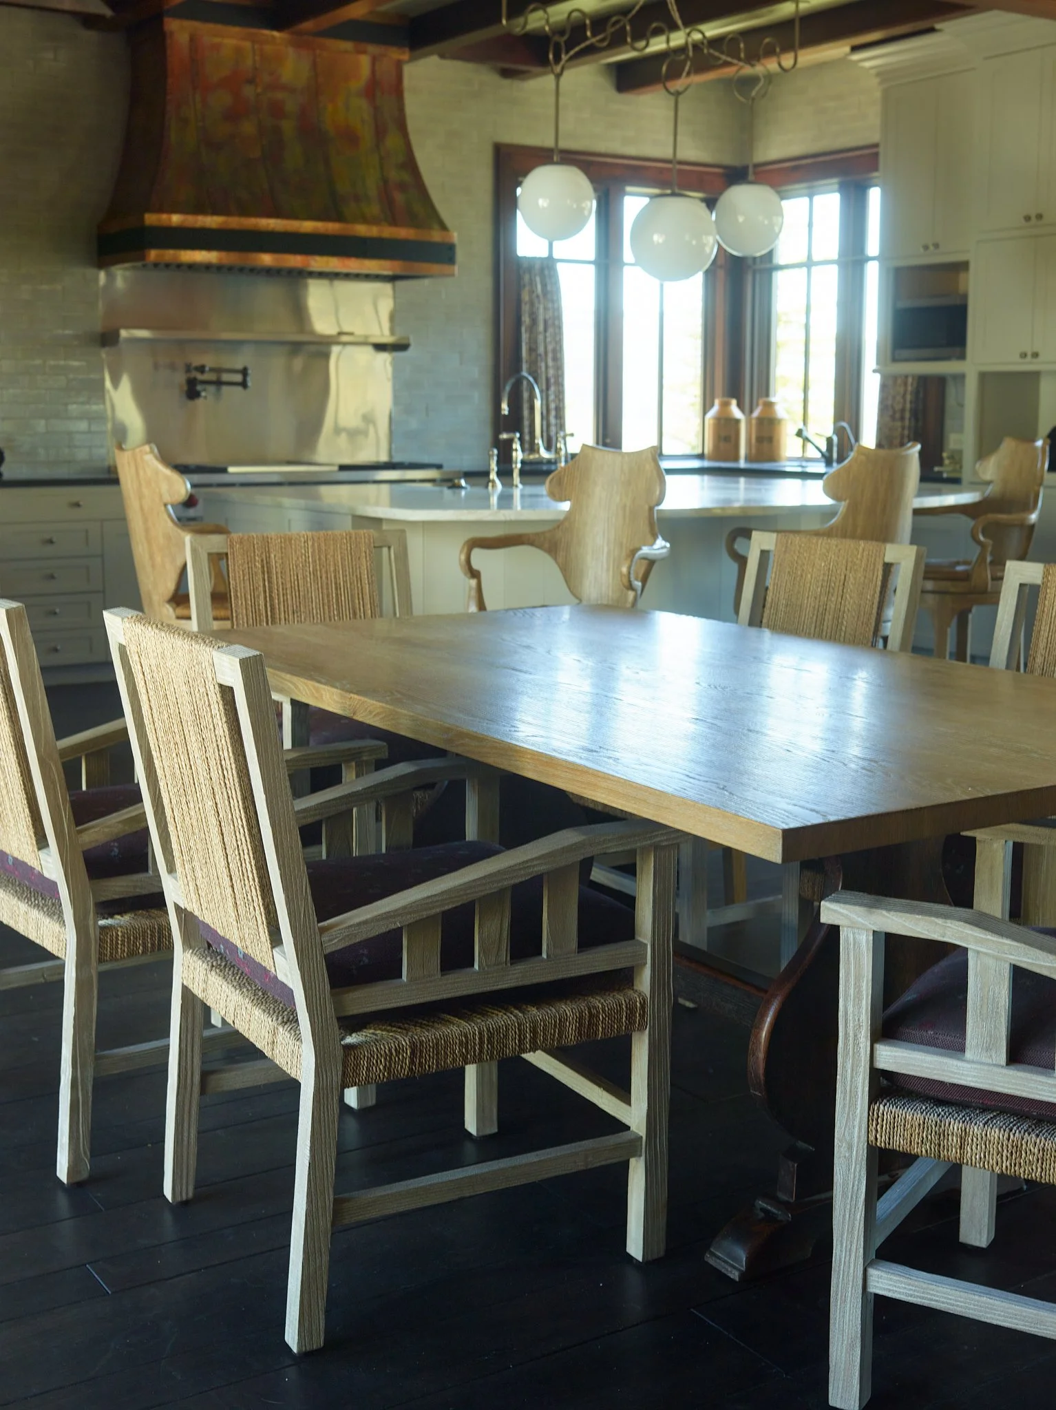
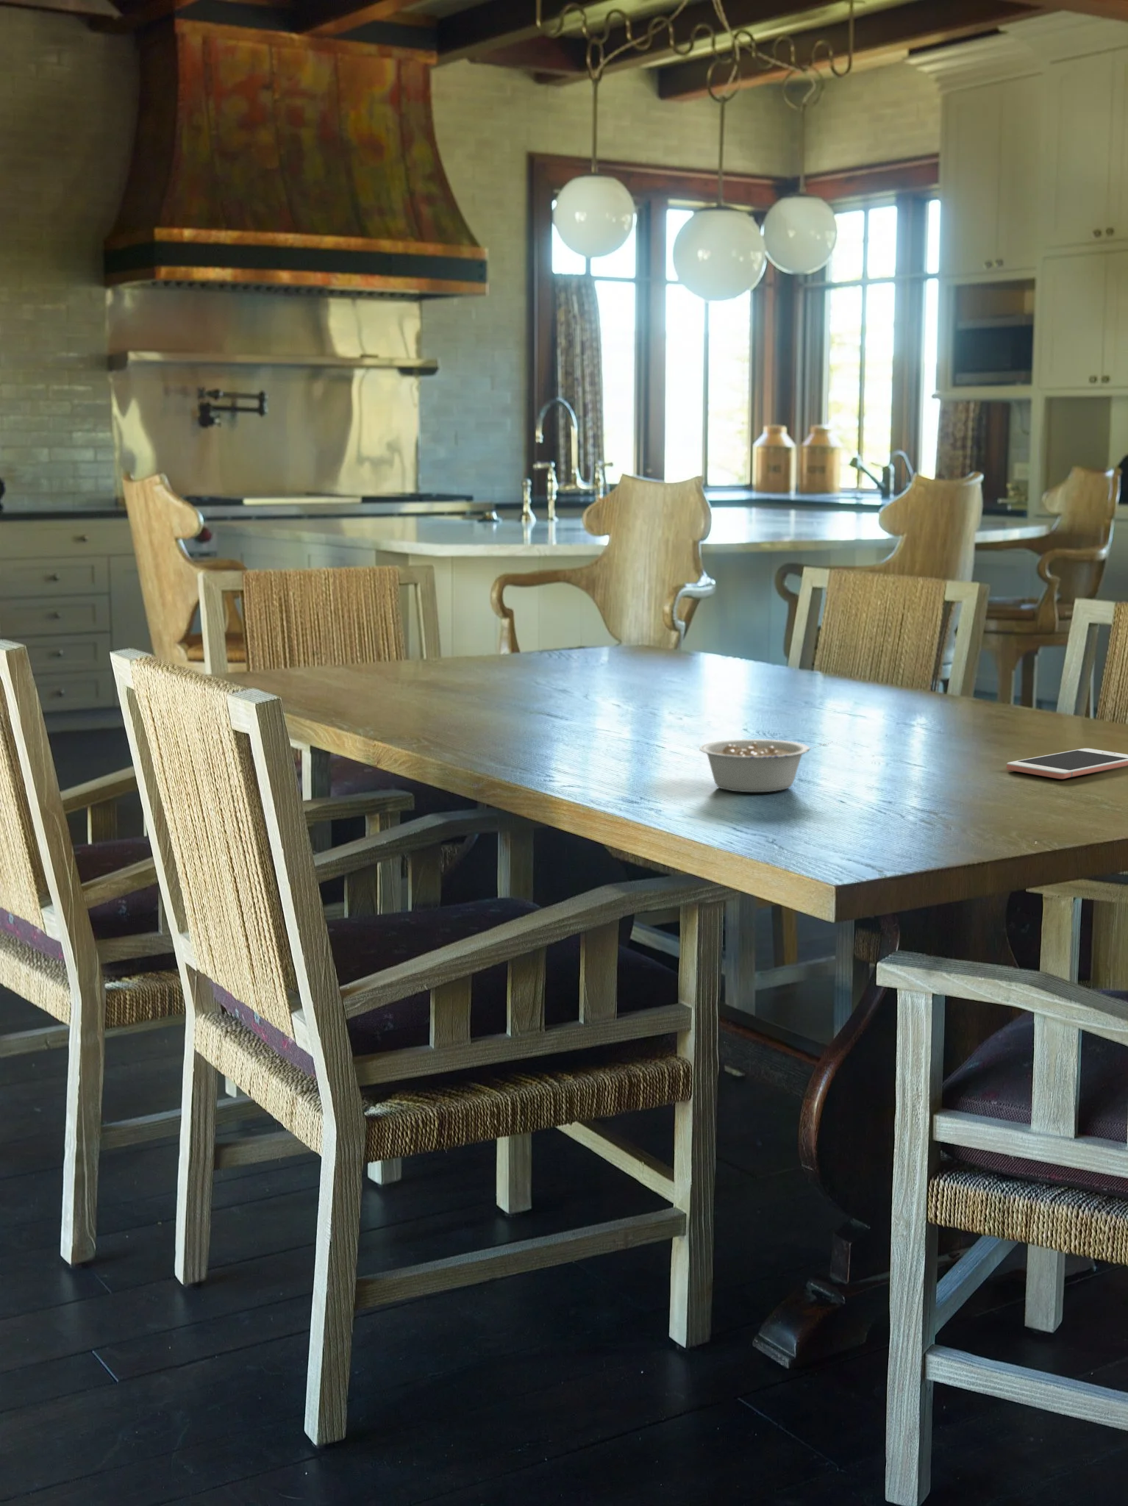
+ cell phone (1075, 763)
+ legume (758, 762)
